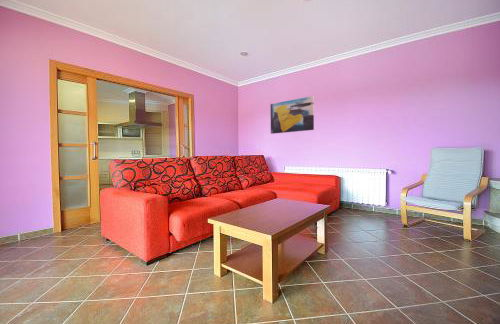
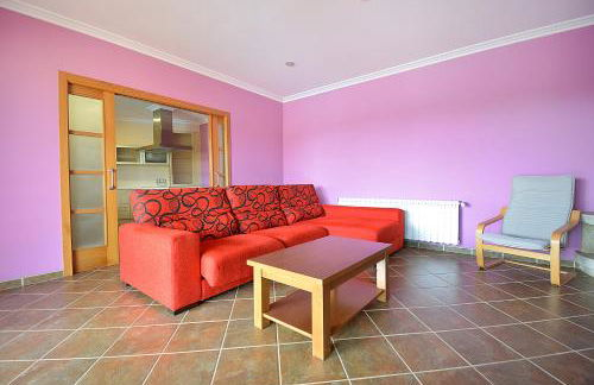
- wall art (290, 116)
